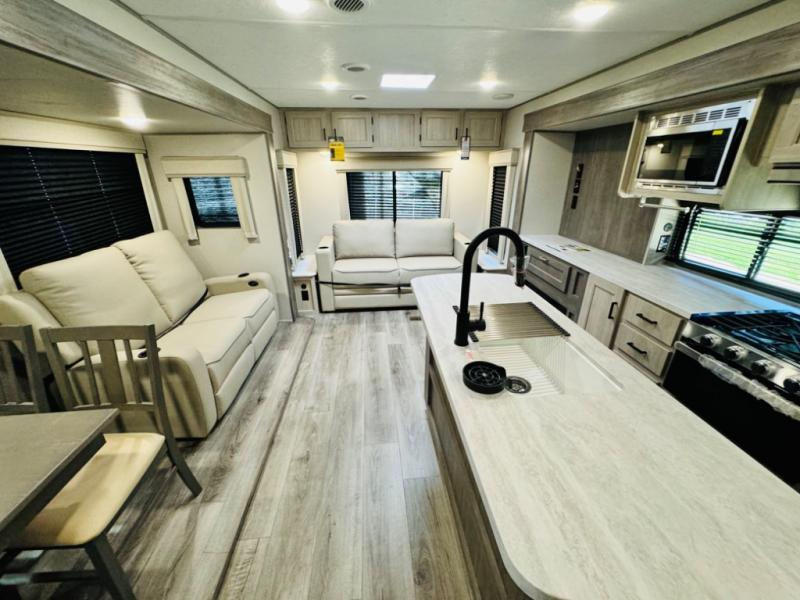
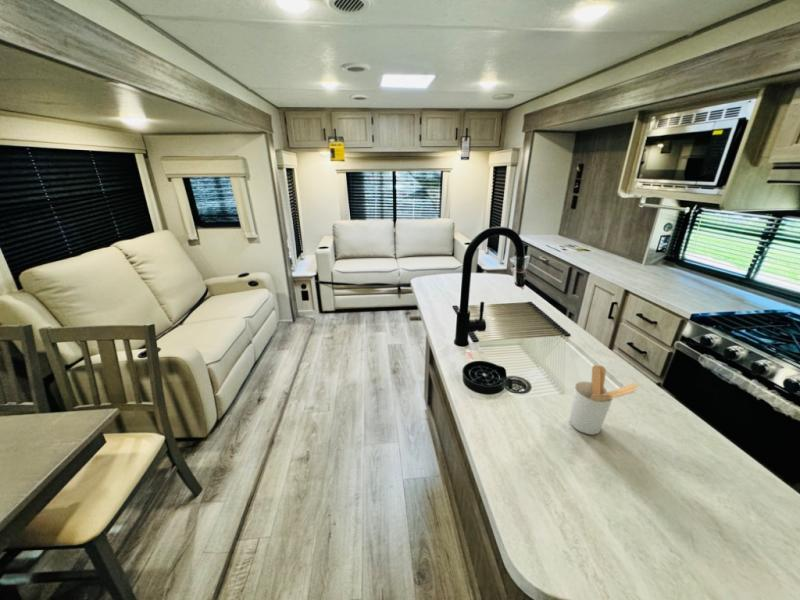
+ utensil holder (601, 403)
